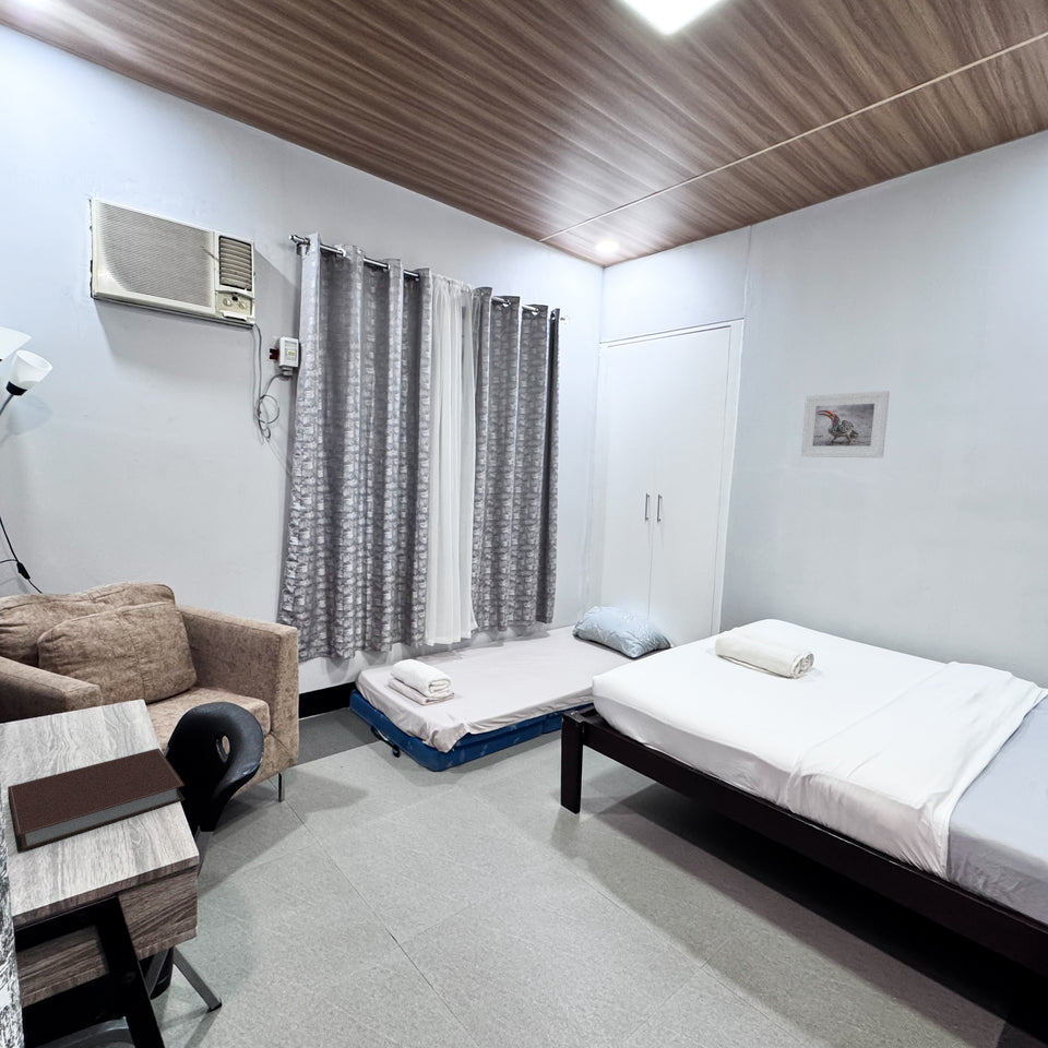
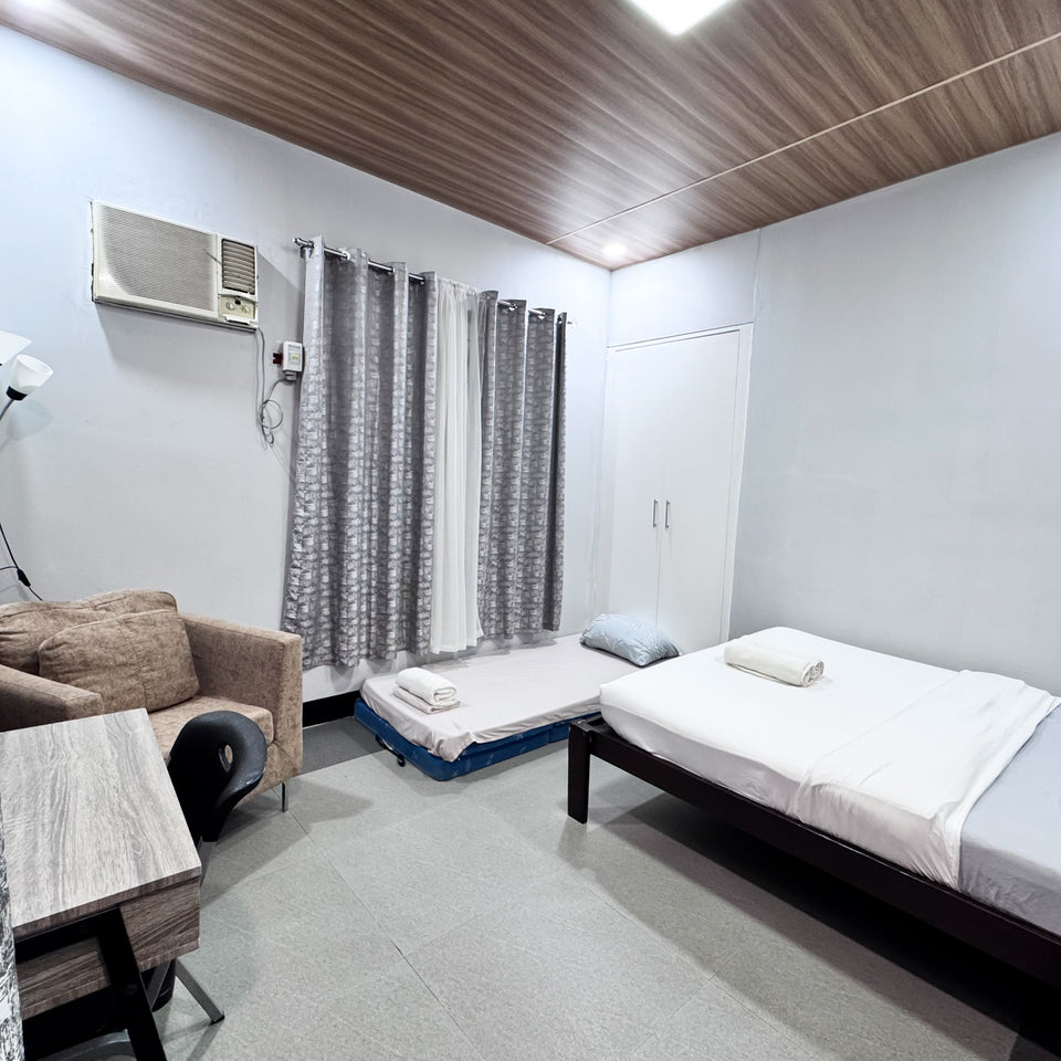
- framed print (843, 425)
- notebook (97, 793)
